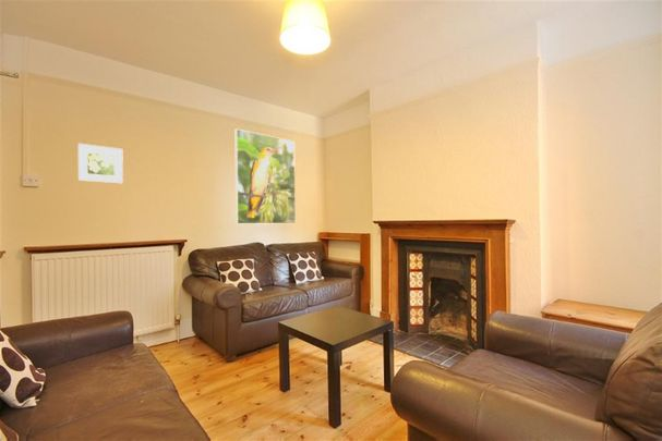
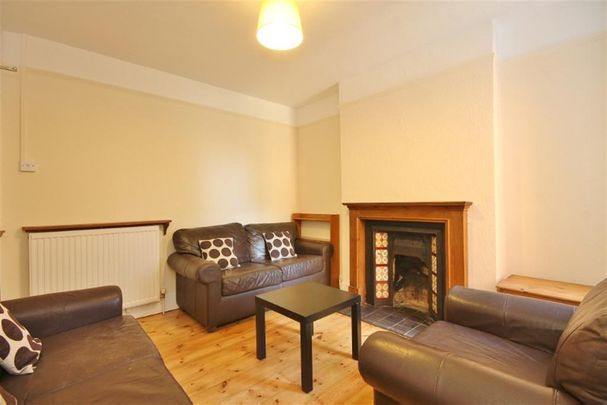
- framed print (100, 163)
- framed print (267, 179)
